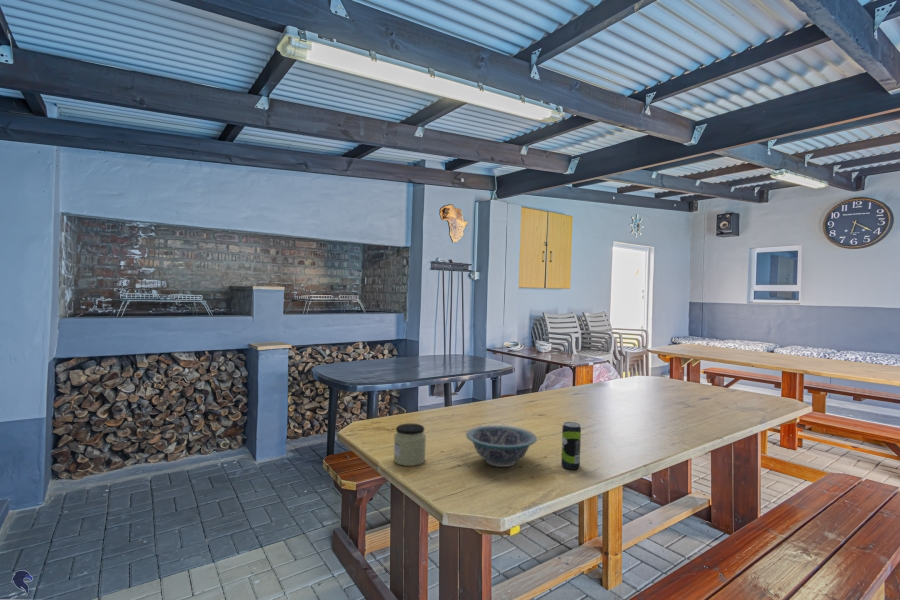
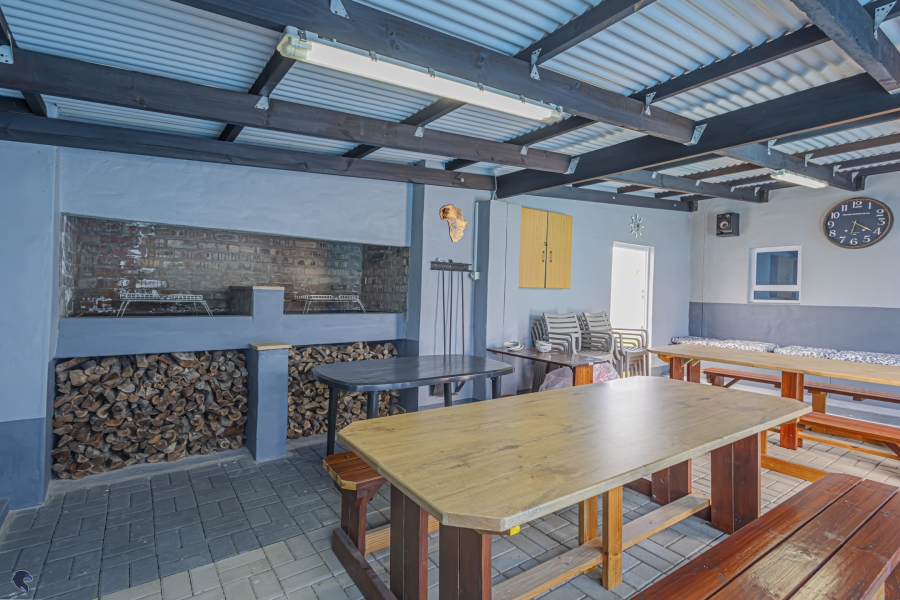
- jar (409, 443)
- beverage can (571, 445)
- bowl (500, 448)
